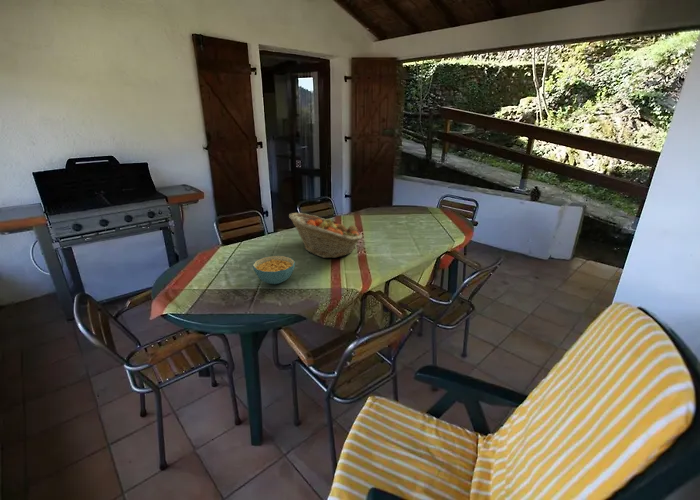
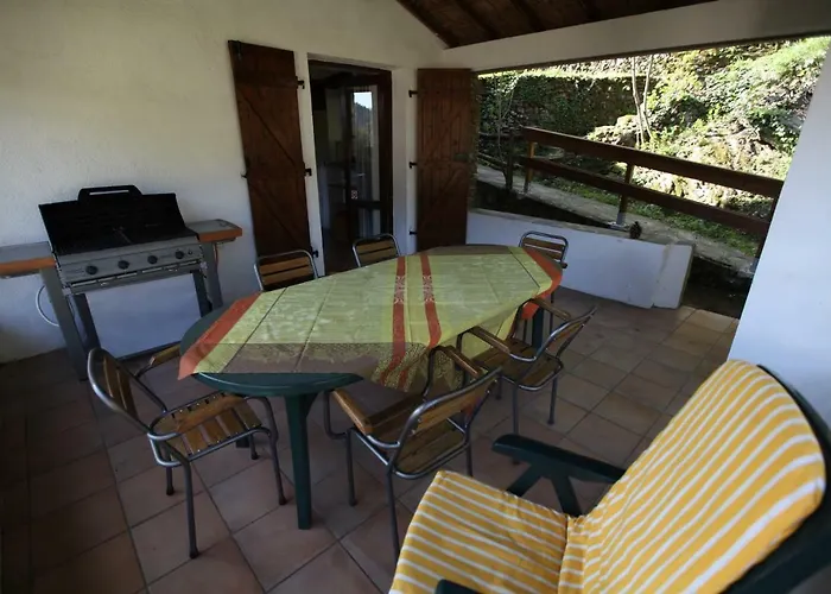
- fruit basket (325, 231)
- cereal bowl (274, 272)
